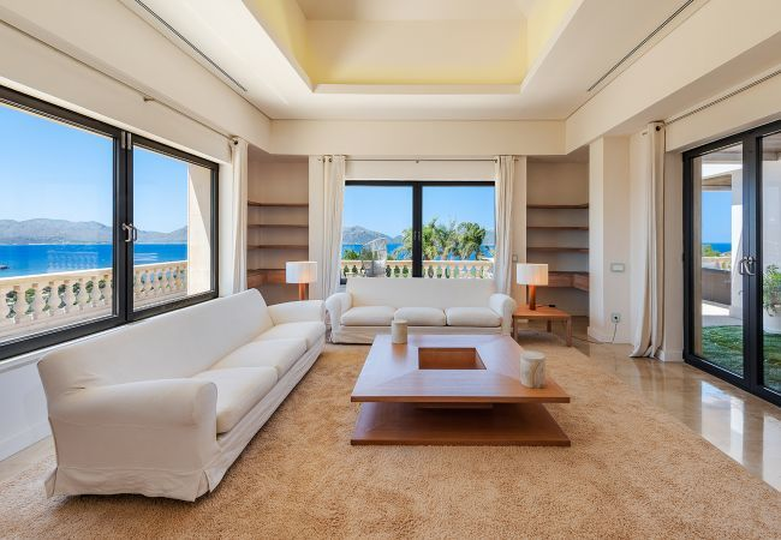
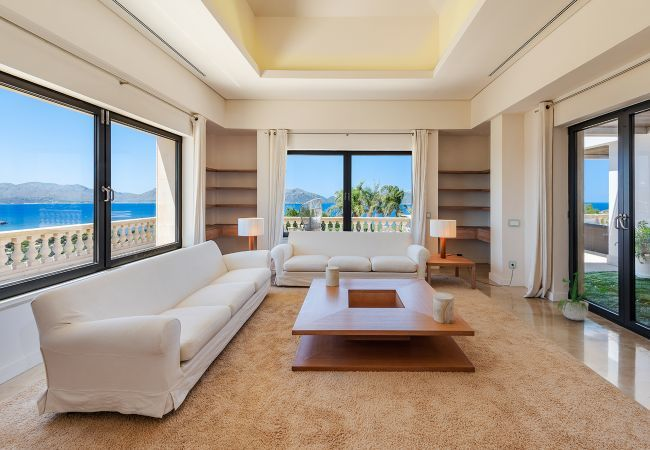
+ potted plant (583, 293)
